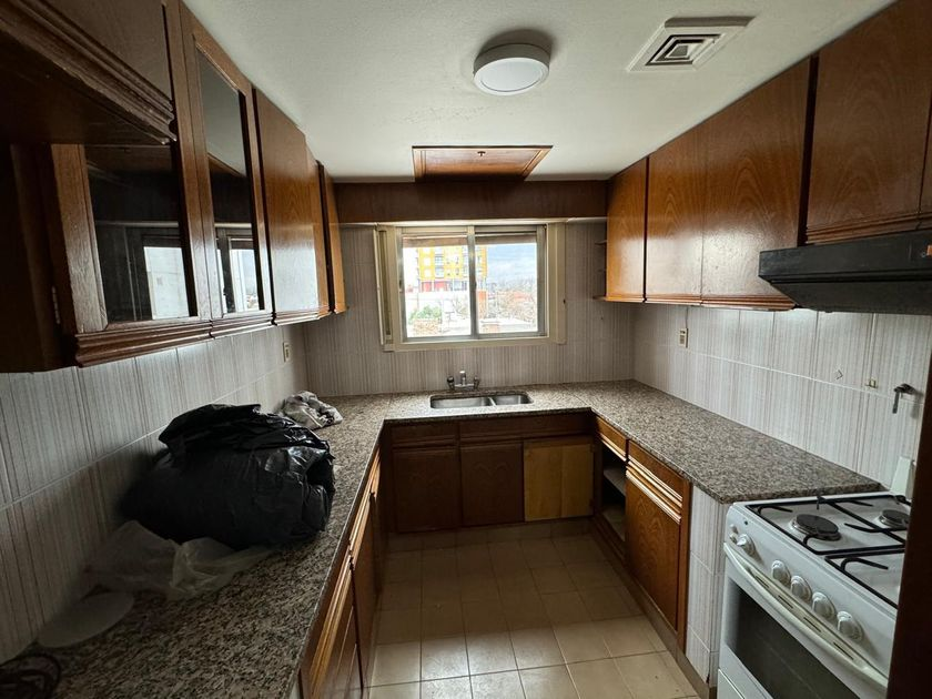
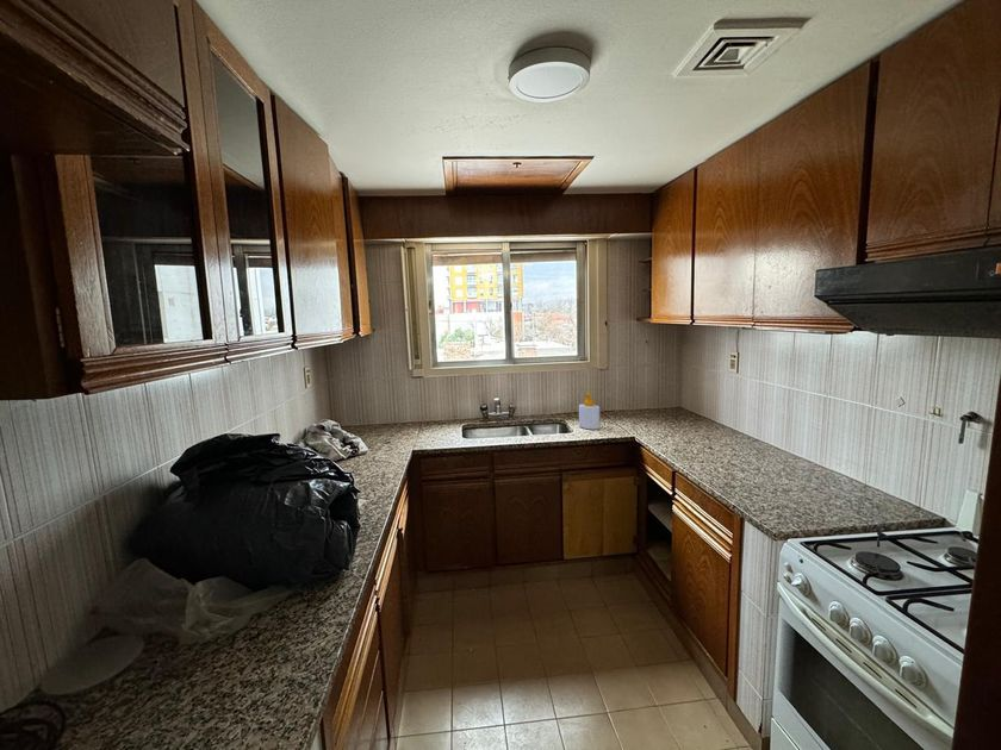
+ soap bottle (589, 410)
